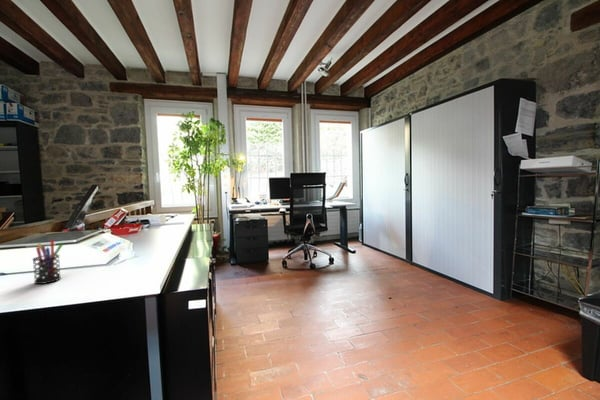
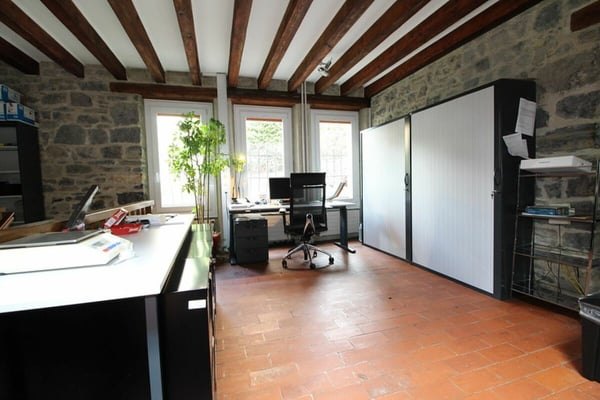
- pen holder (50, 259)
